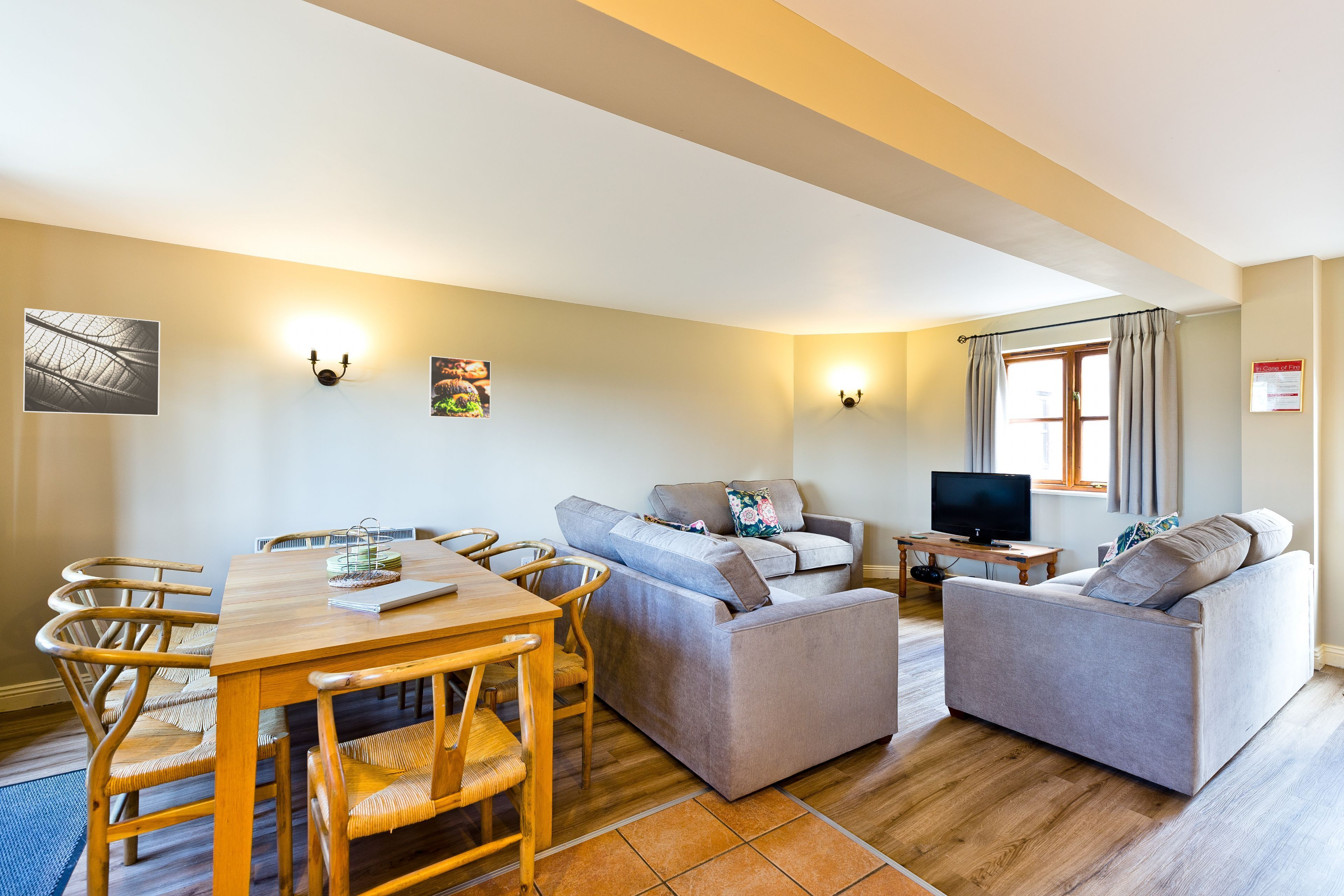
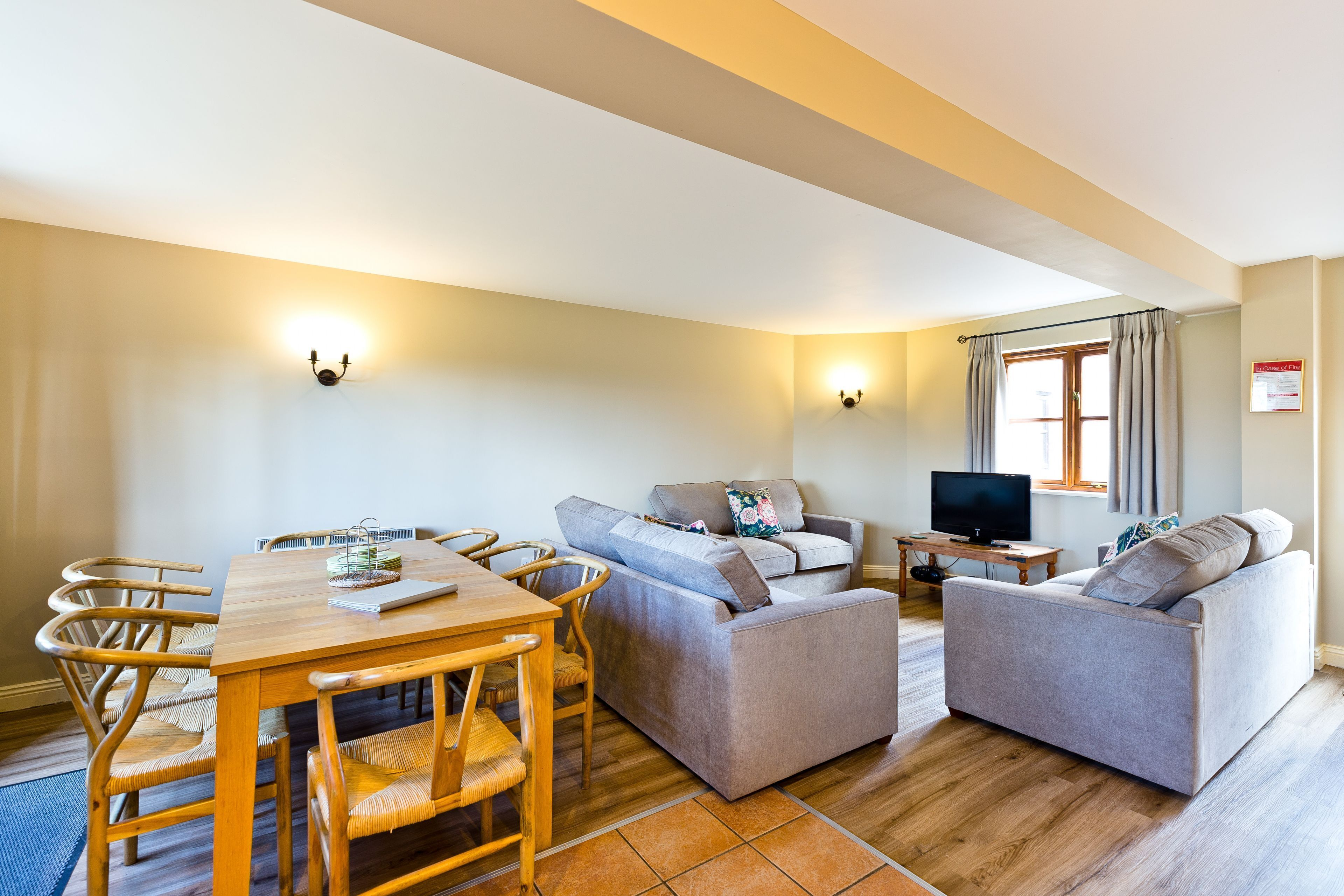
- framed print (95, 365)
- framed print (461, 388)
